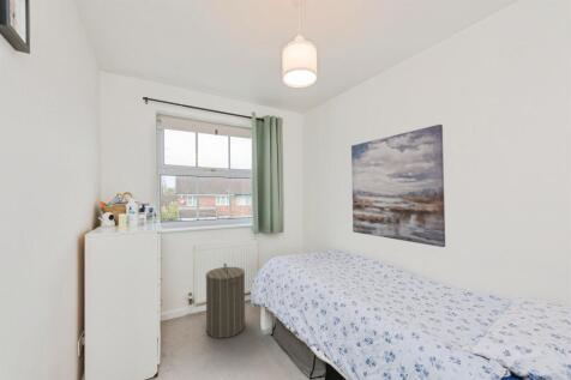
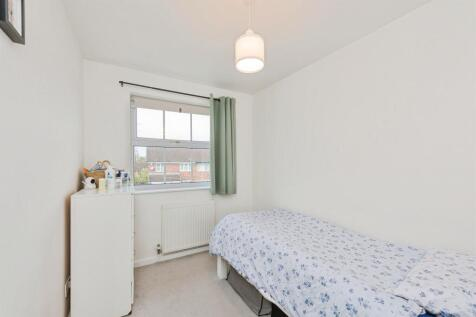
- wall art (390, 187)
- laundry hamper (226, 295)
